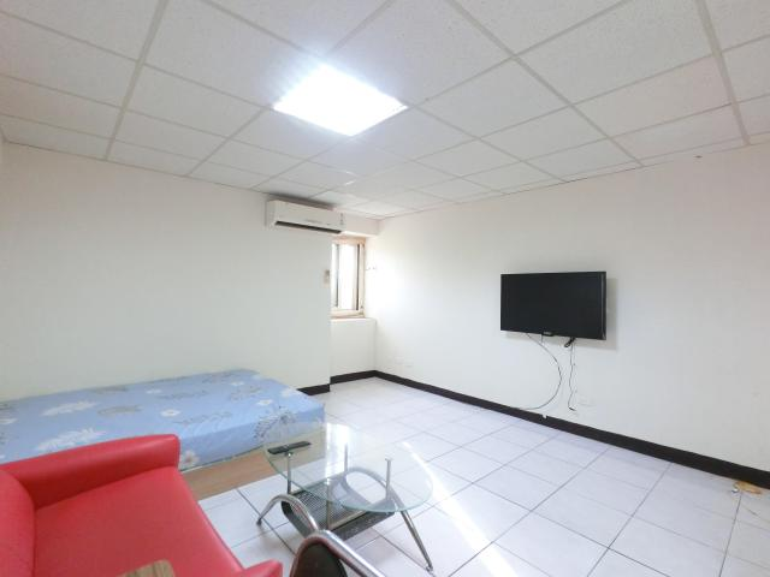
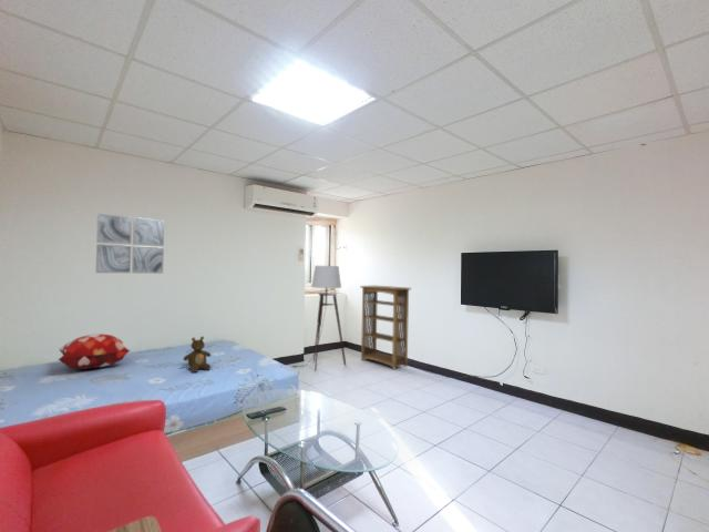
+ teddy bear (198, 354)
+ wall art (133, 244)
+ floor lamp (319, 315)
+ decorative pillow (94, 350)
+ bookshelf (384, 320)
